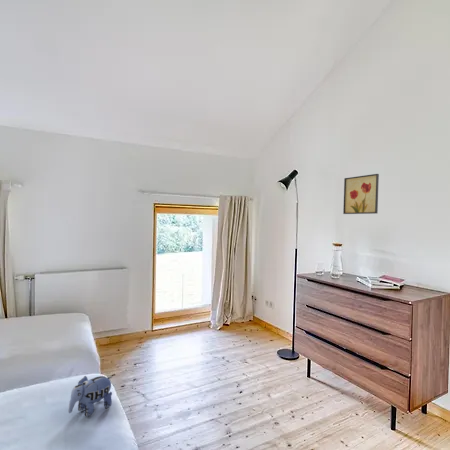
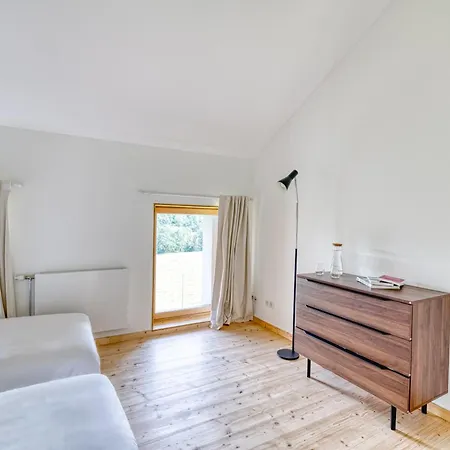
- wall art (360, 195)
- plush toy (91, 393)
